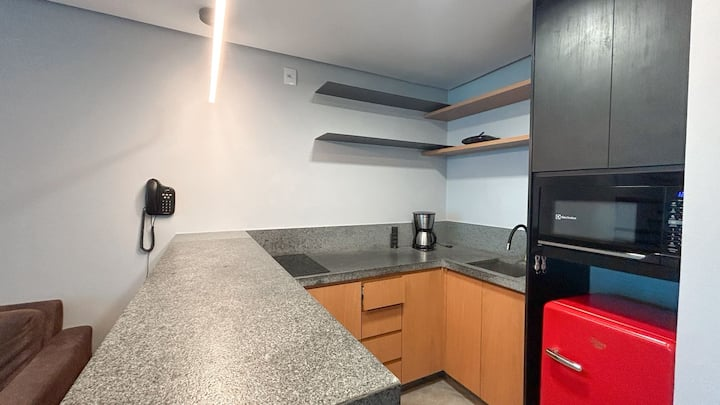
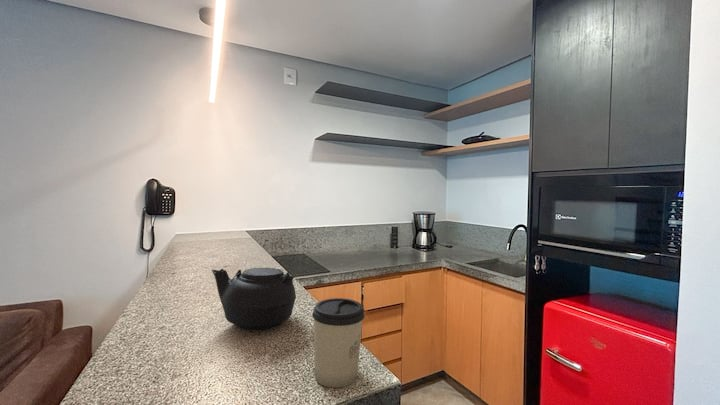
+ teapot (253, 296)
+ cup (337, 340)
